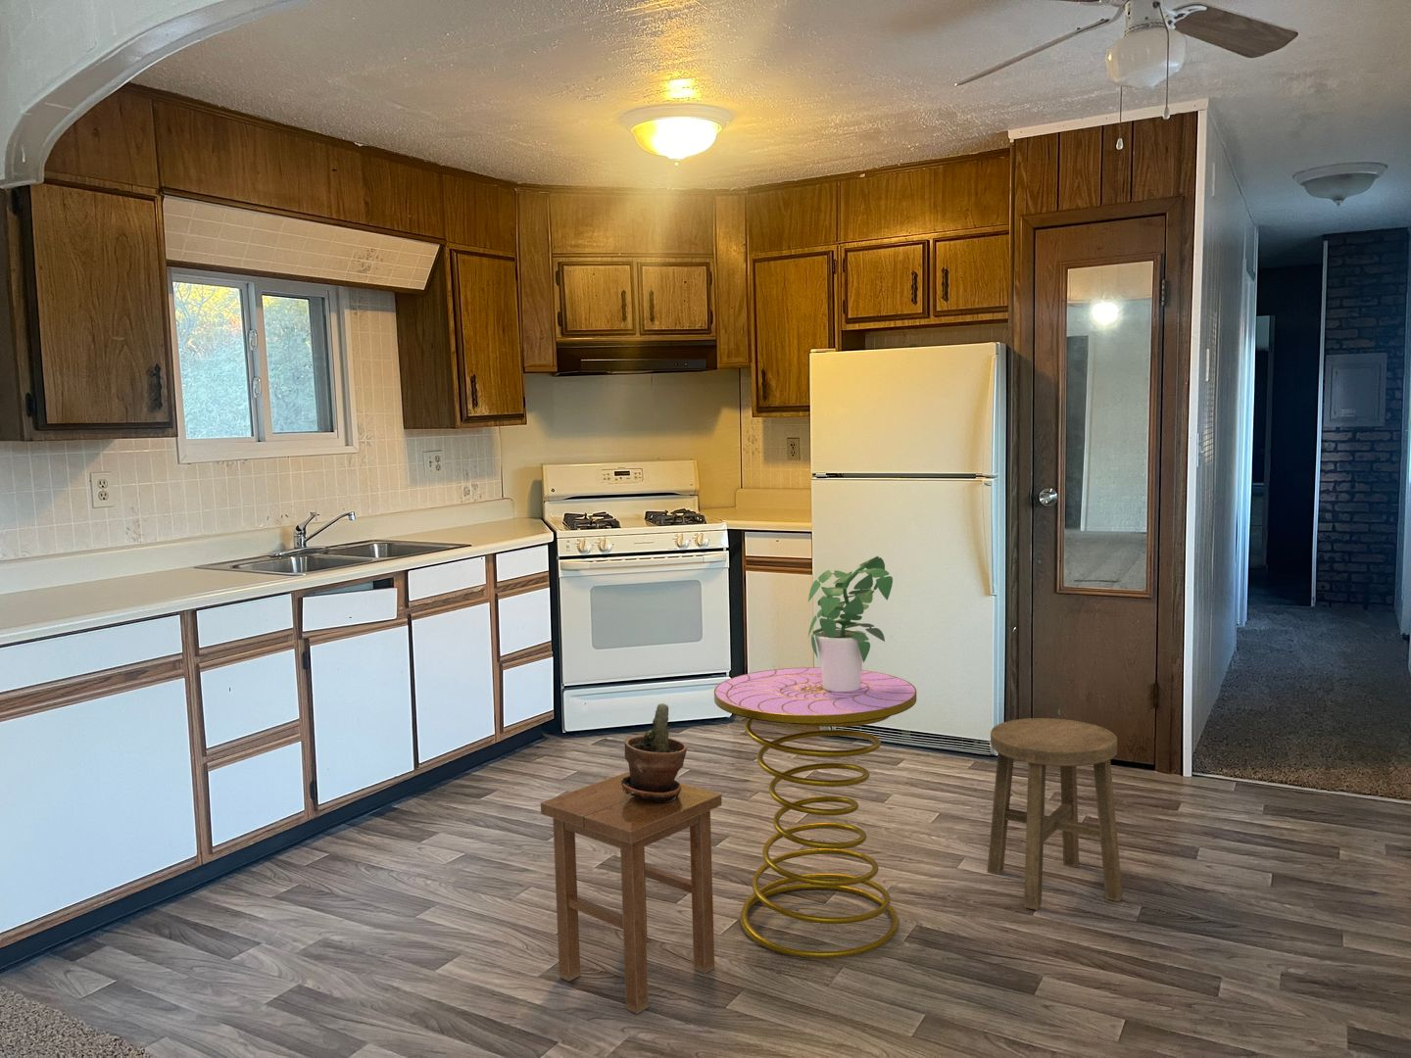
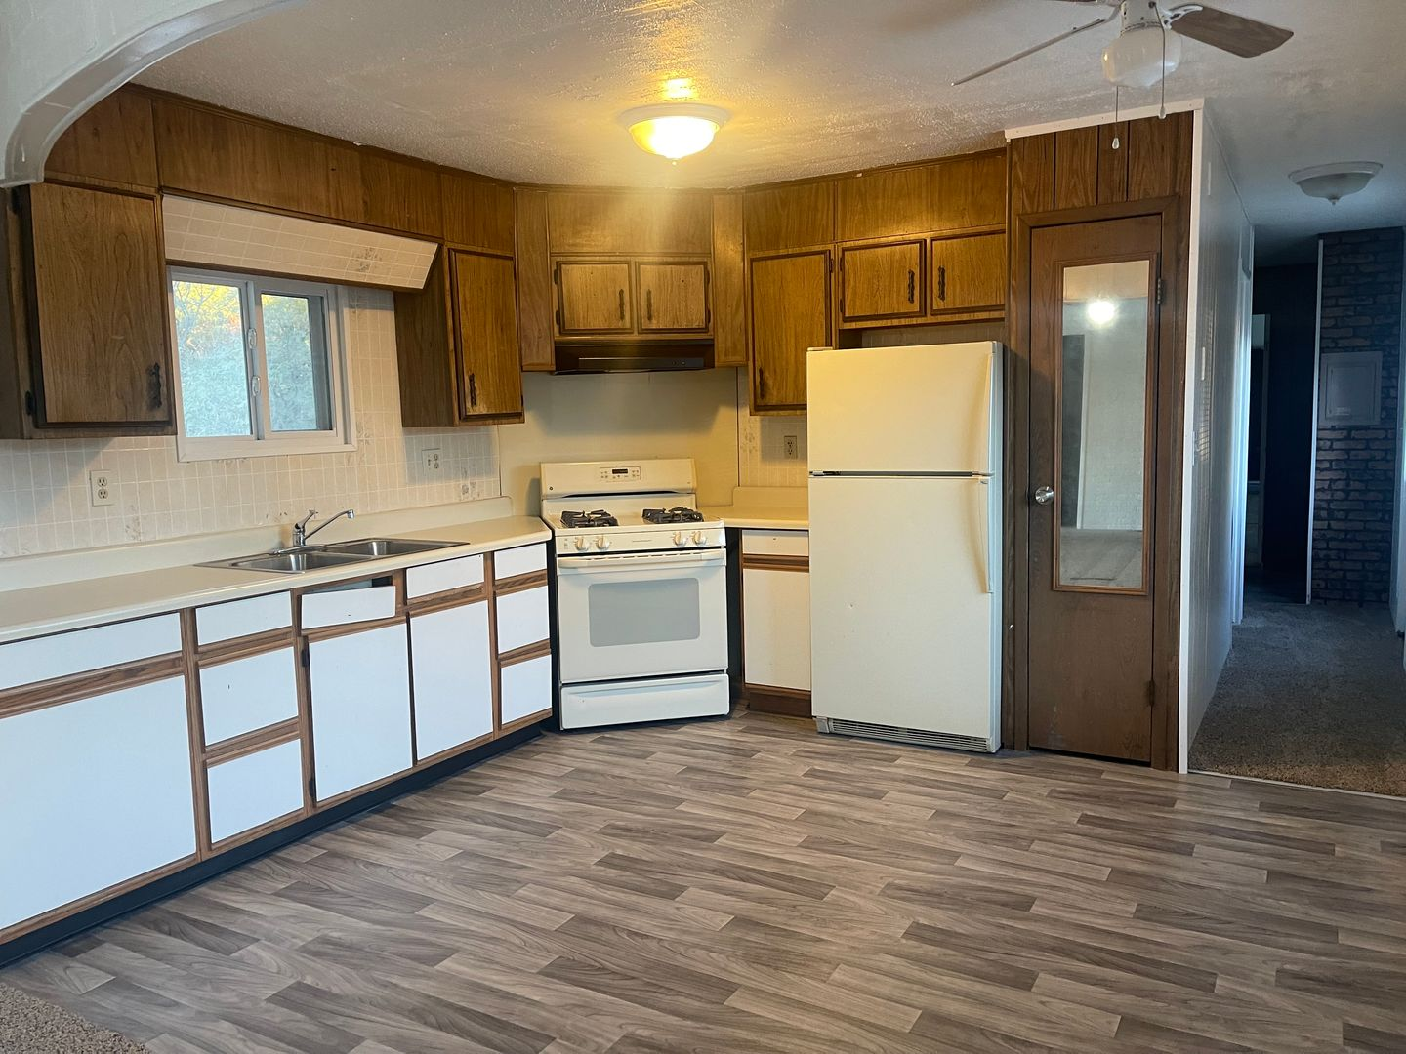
- side table (817, 808)
- stool (1054, 811)
- stool (634, 886)
- potted plant (851, 622)
- potted plant (652, 748)
